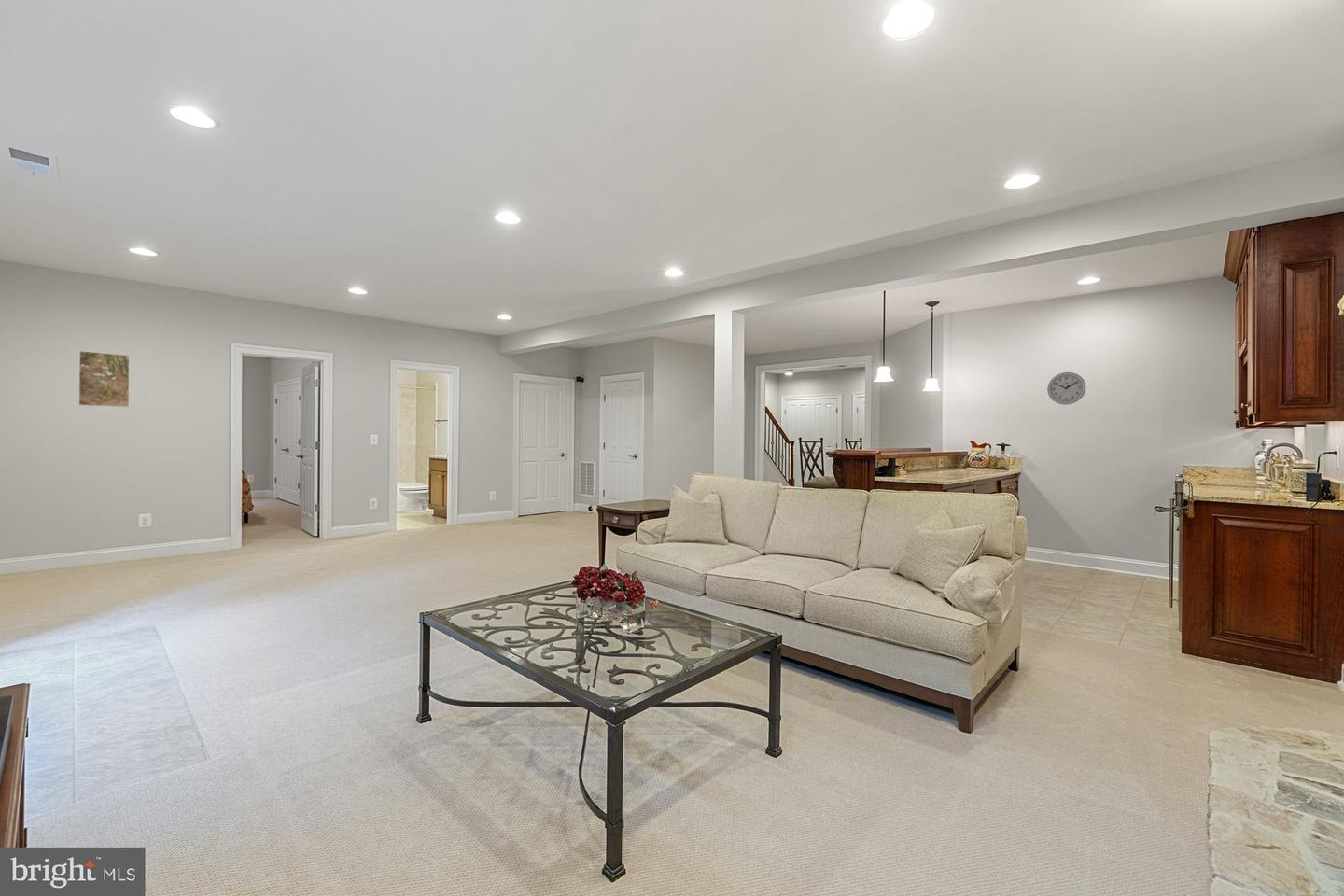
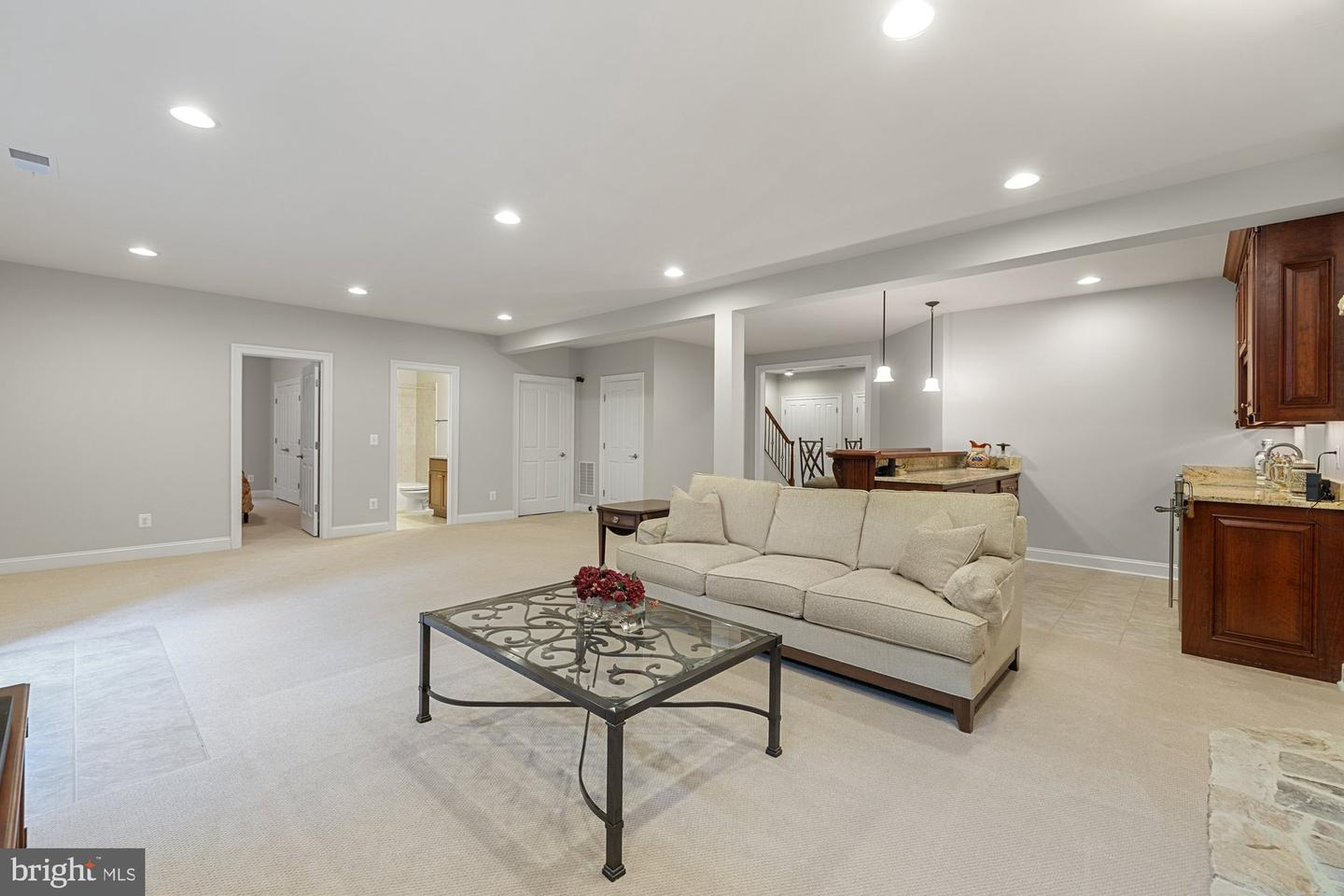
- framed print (105, 379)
- wall clock (1066, 388)
